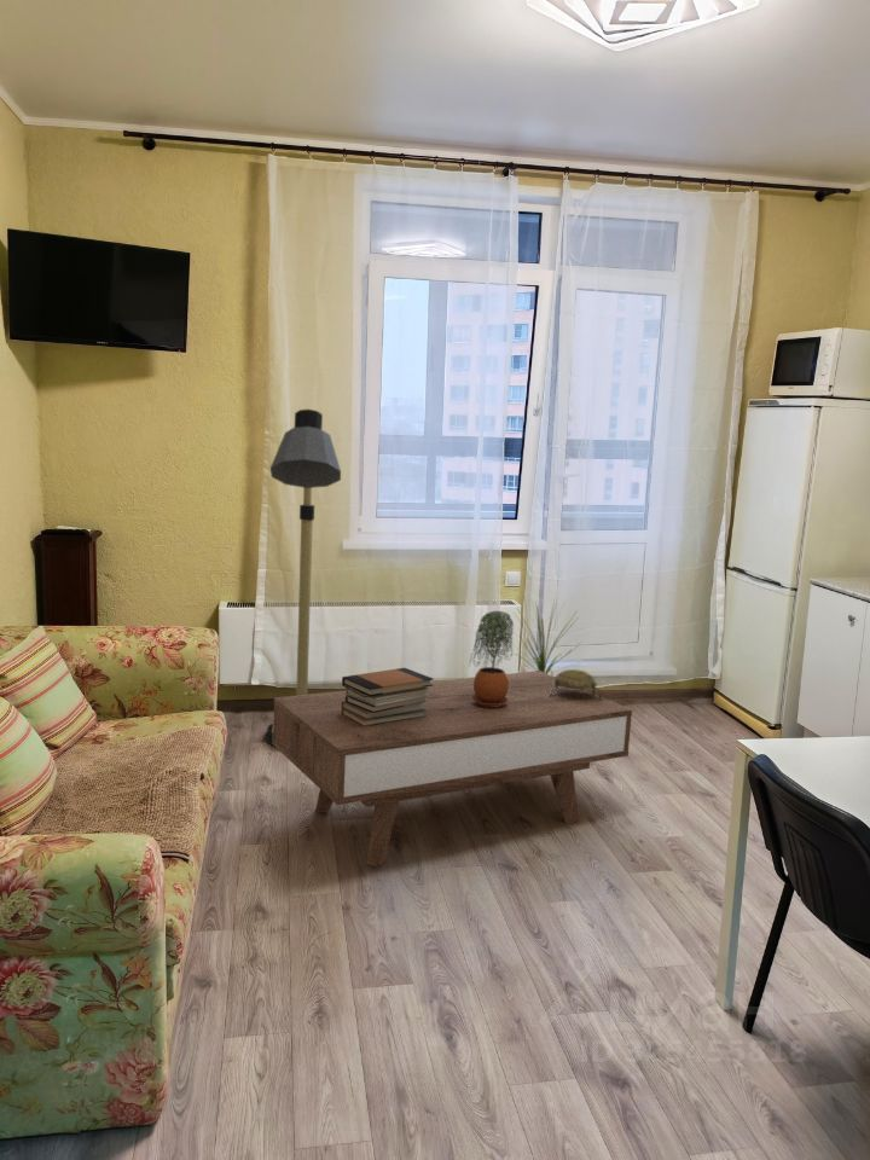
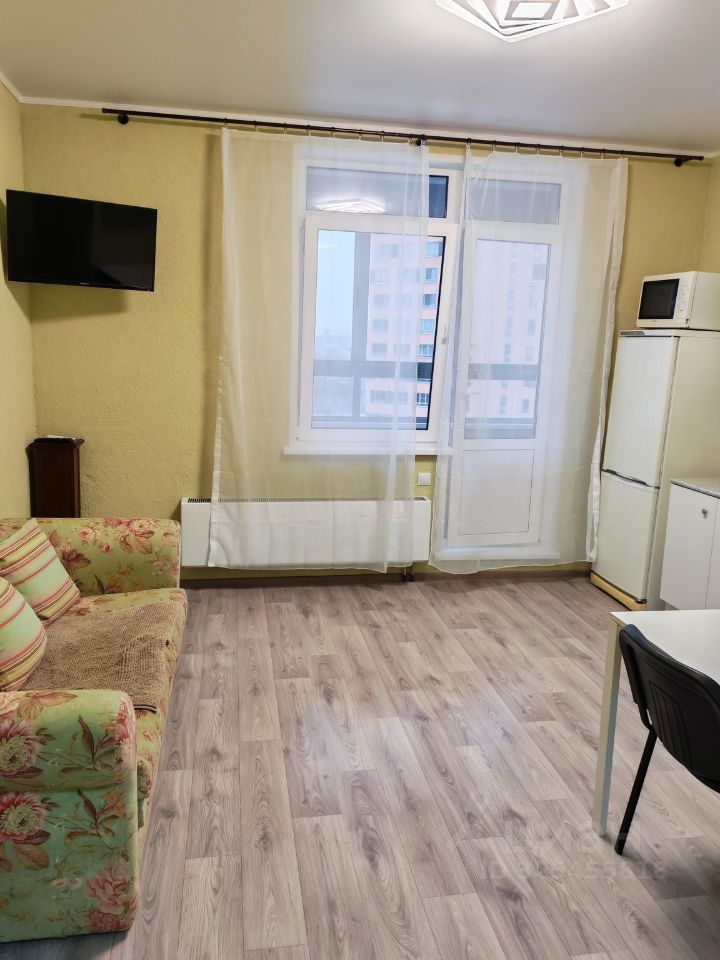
- book stack (387, 695)
- decorative bowl (573, 684)
- potted plant (491, 657)
- floor lamp (303, 585)
- coffee table (450, 759)
- house plant (543, 663)
